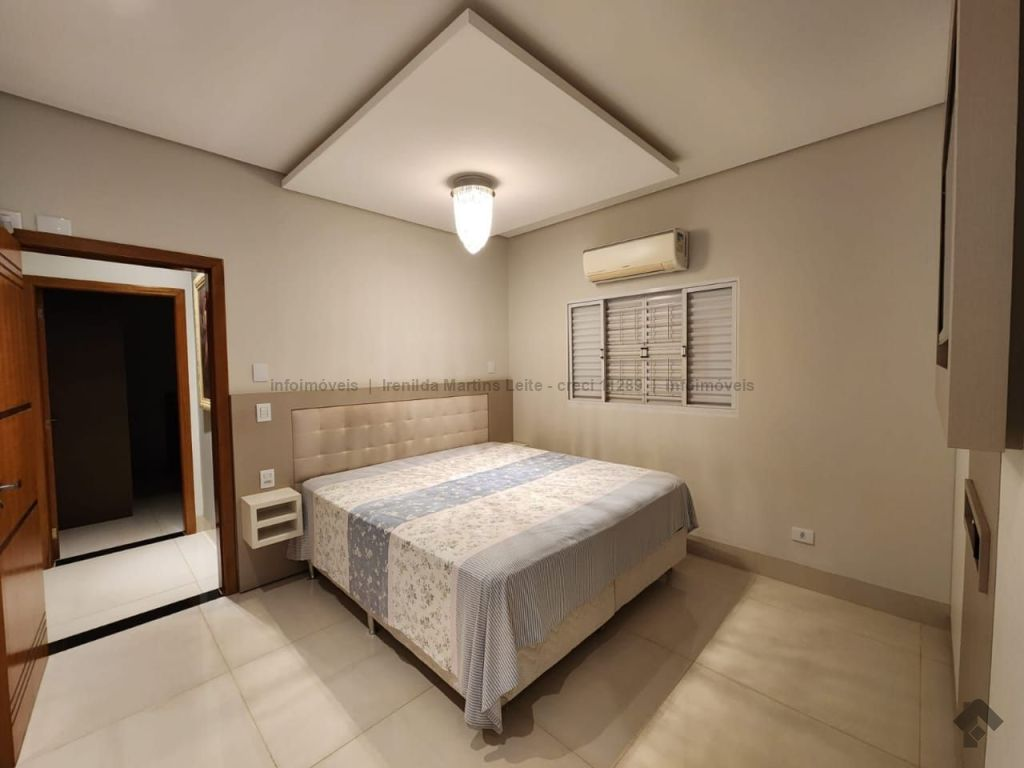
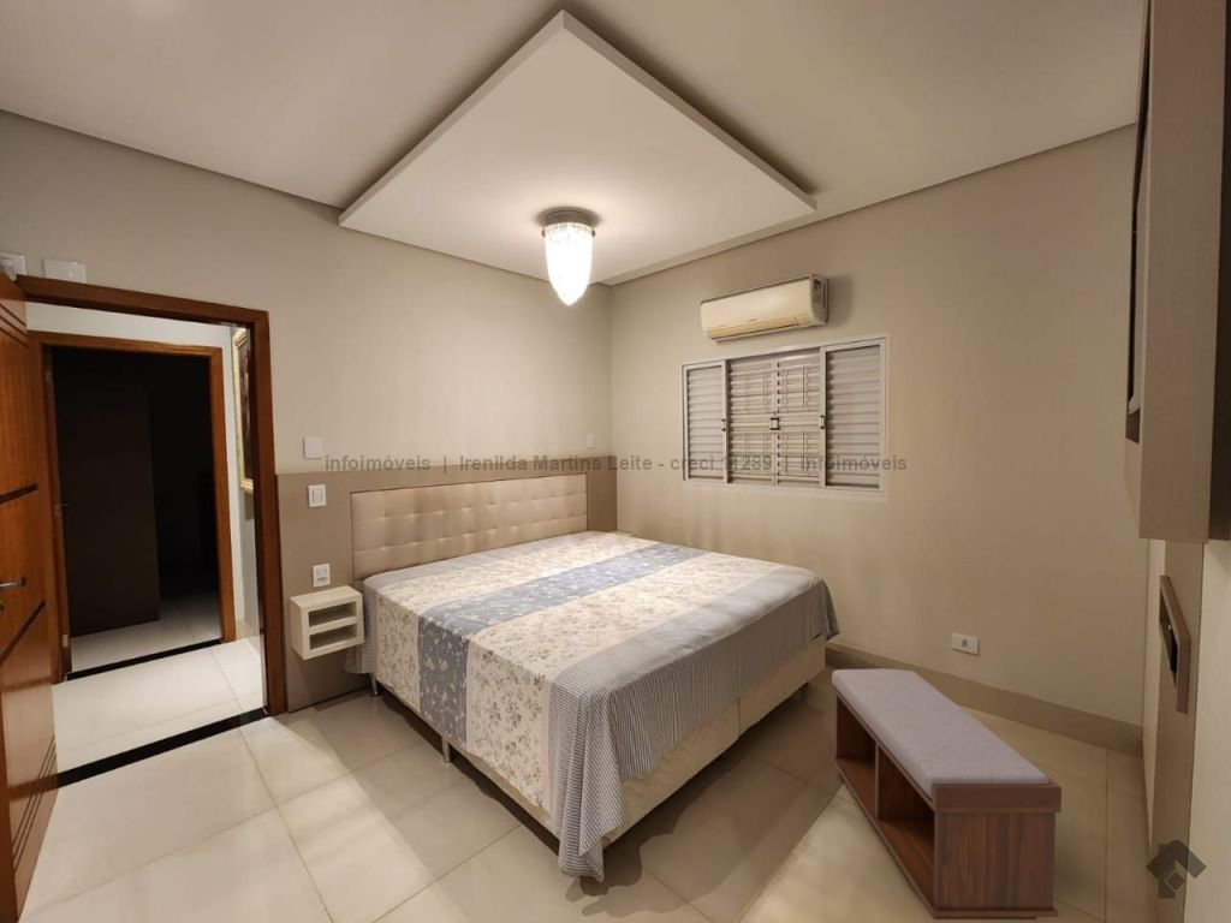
+ bench (921, 773)
